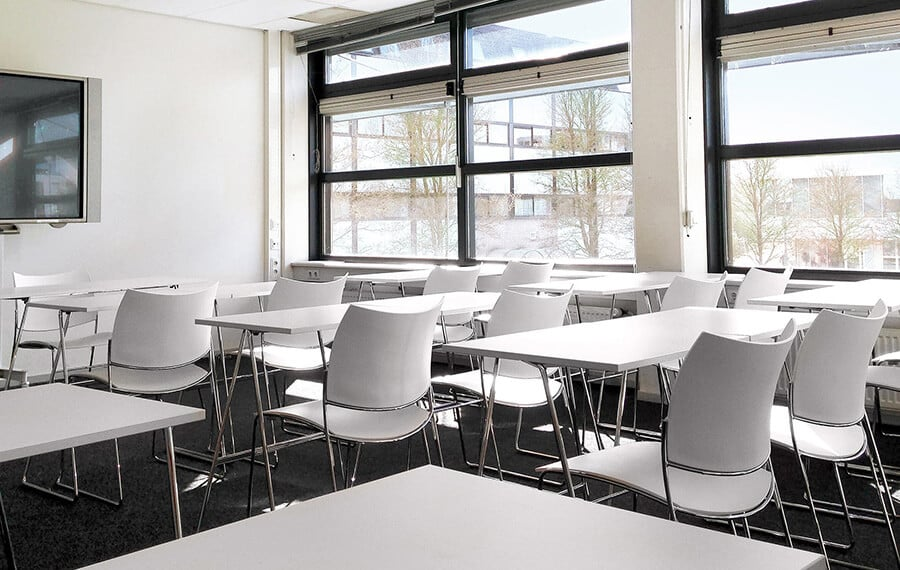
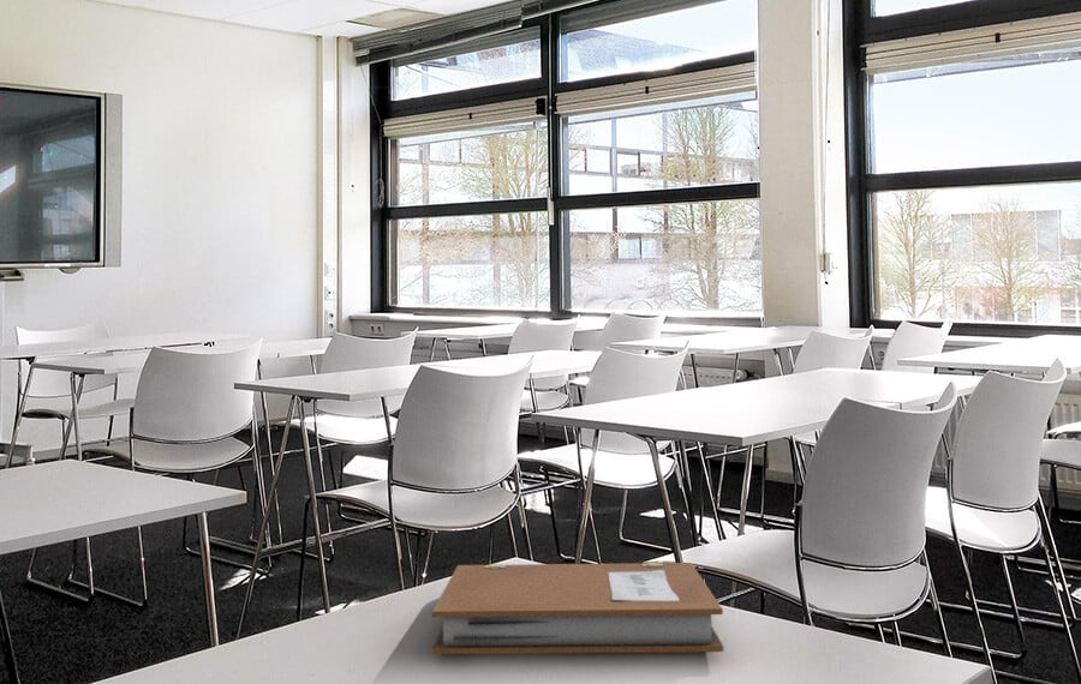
+ notebook (583, 601)
